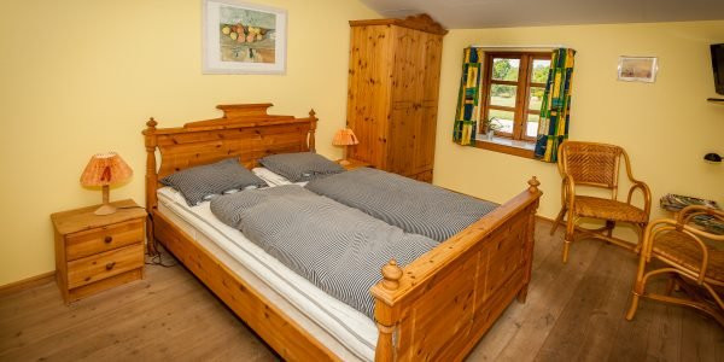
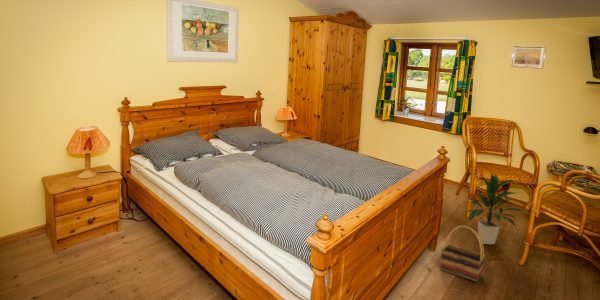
+ indoor plant (491, 207)
+ basket (463, 249)
